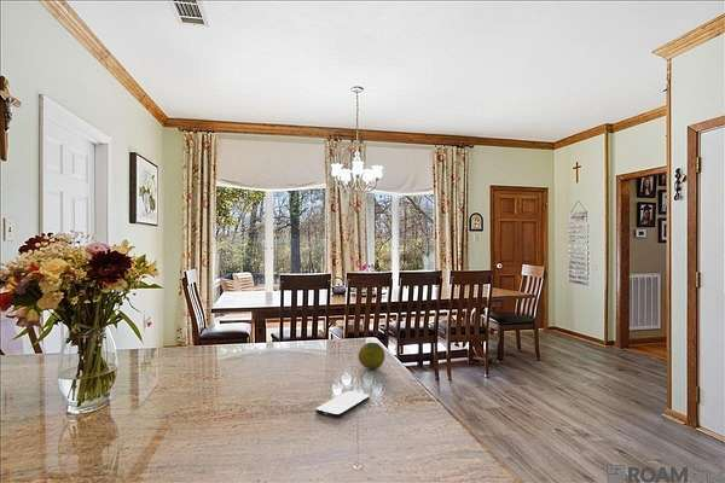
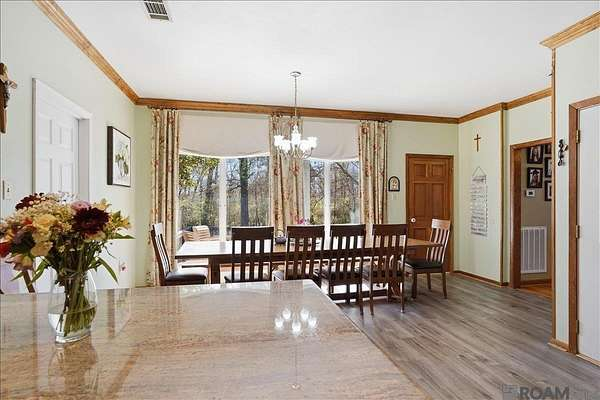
- fruit (371, 355)
- smartphone (343, 402)
